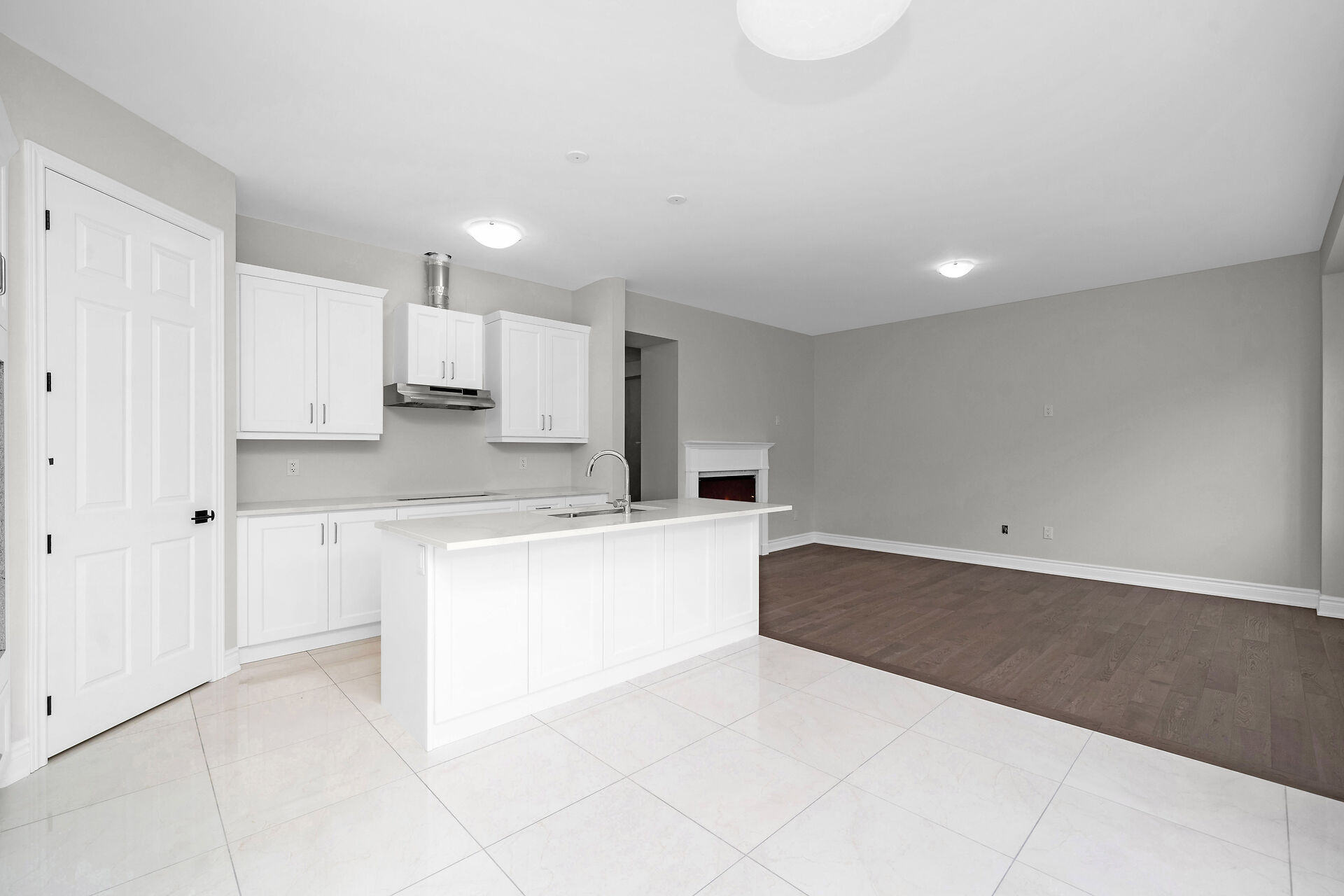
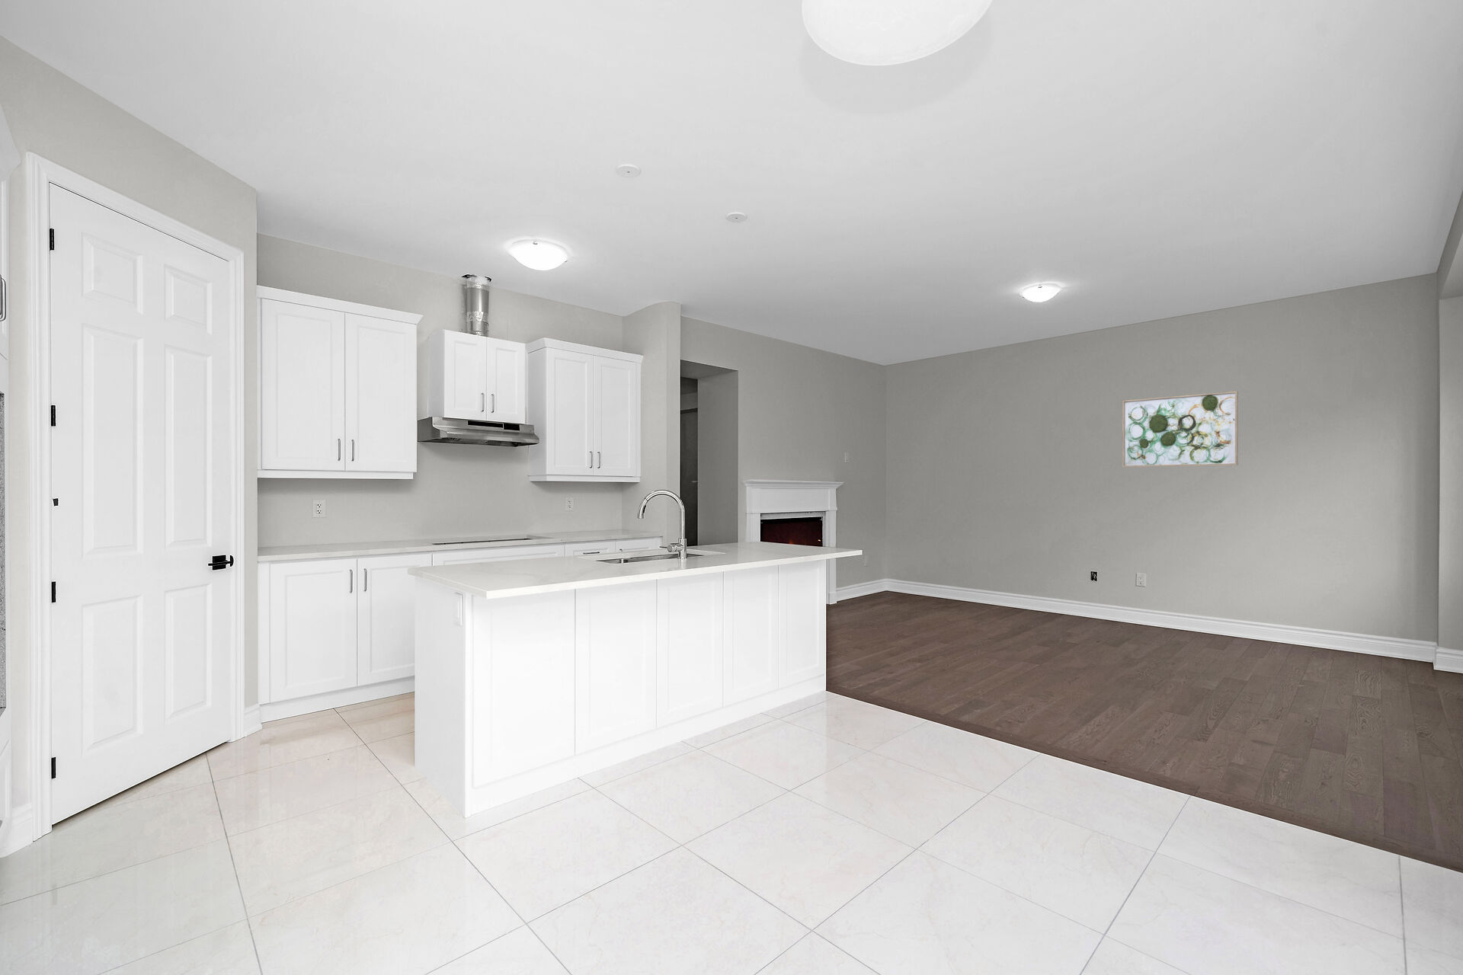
+ wall art (1177, 431)
